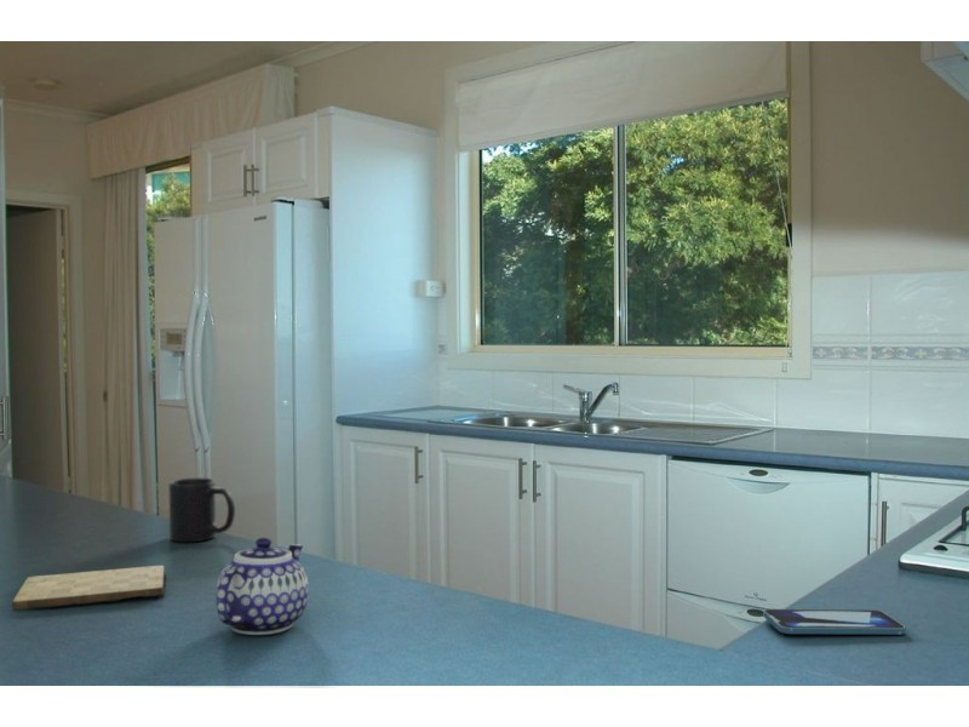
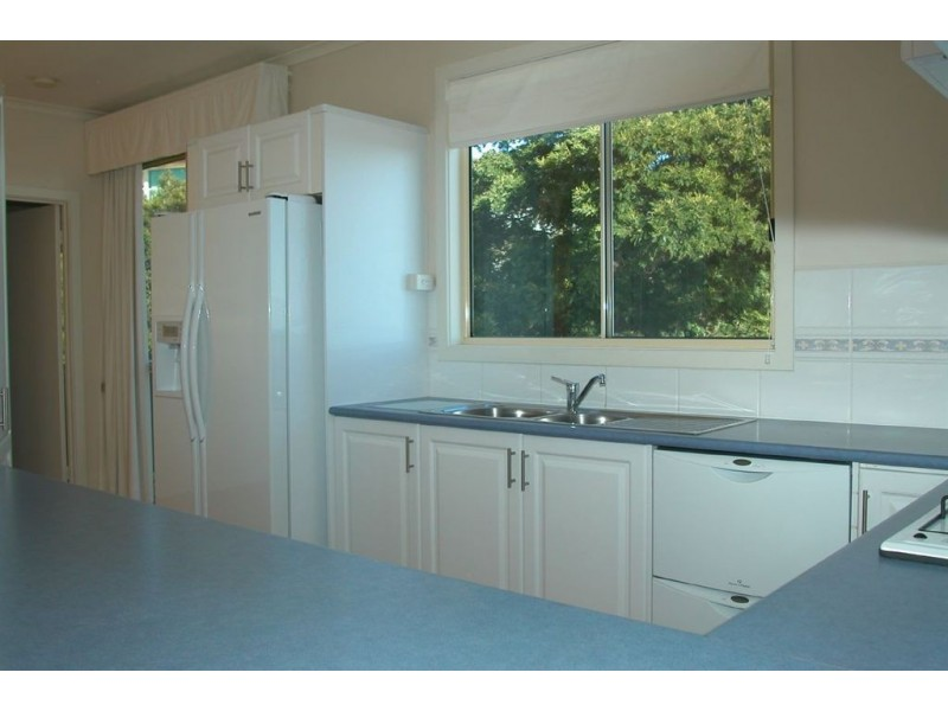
- teapot (262, 582)
- cutting board (93, 585)
- mug (203, 510)
- smartphone (832, 620)
